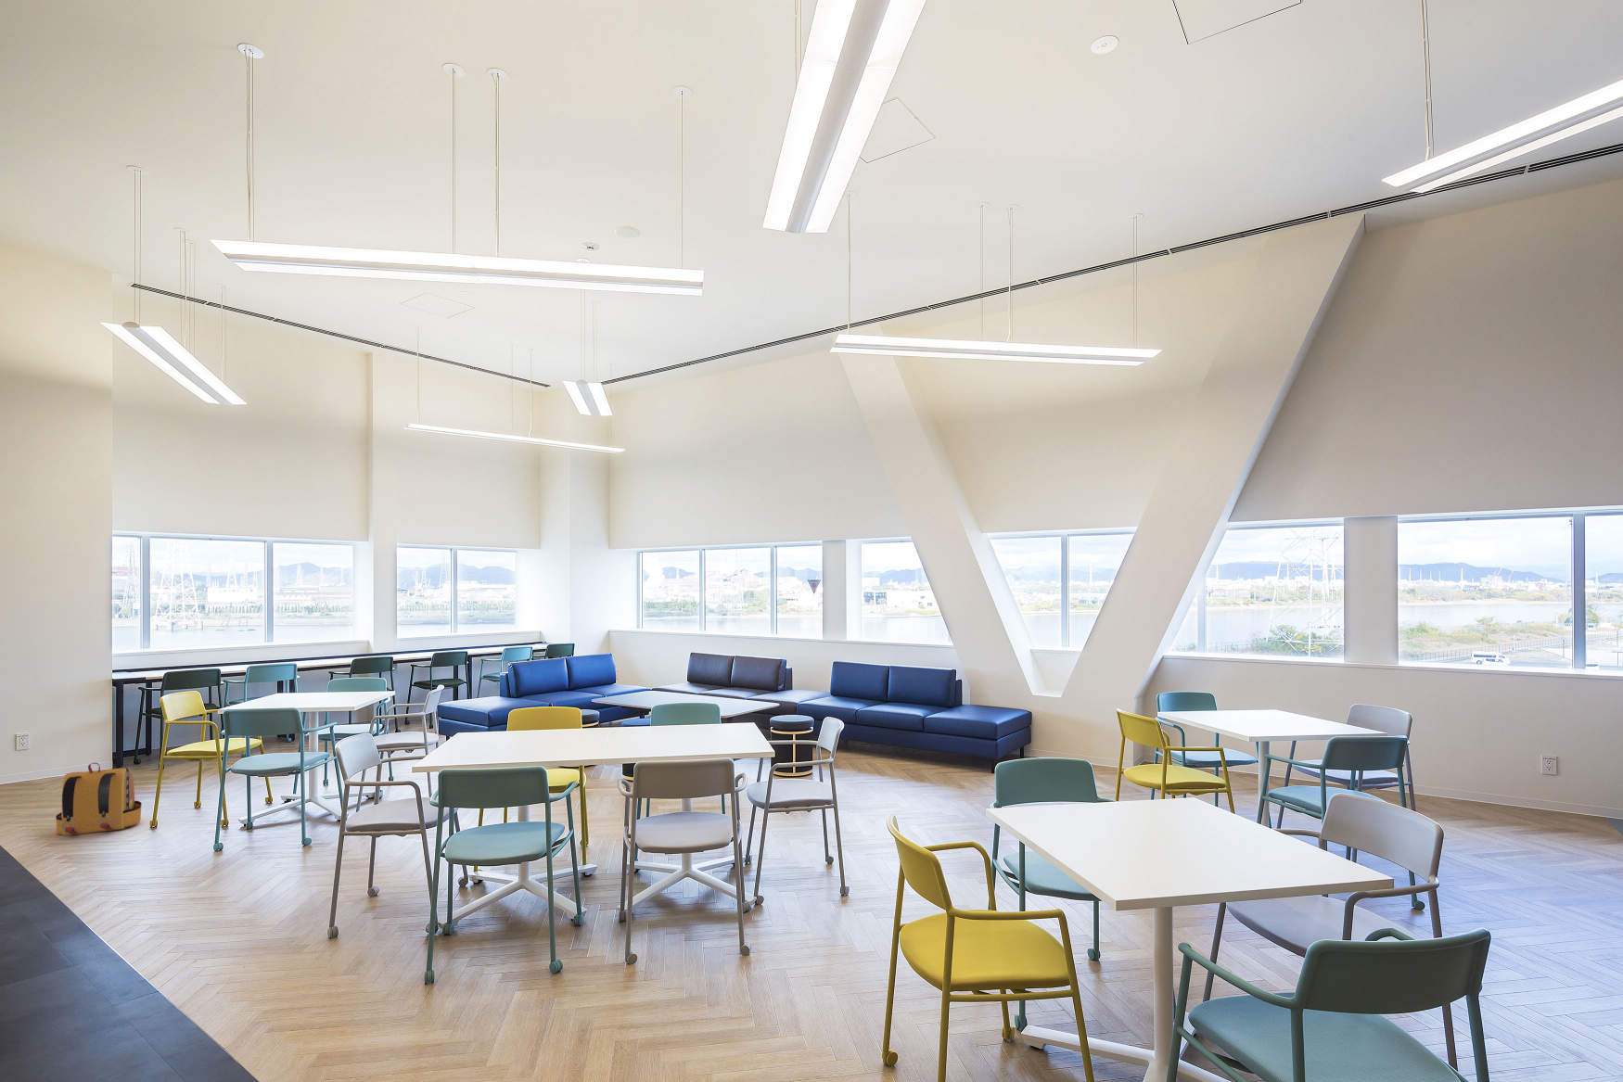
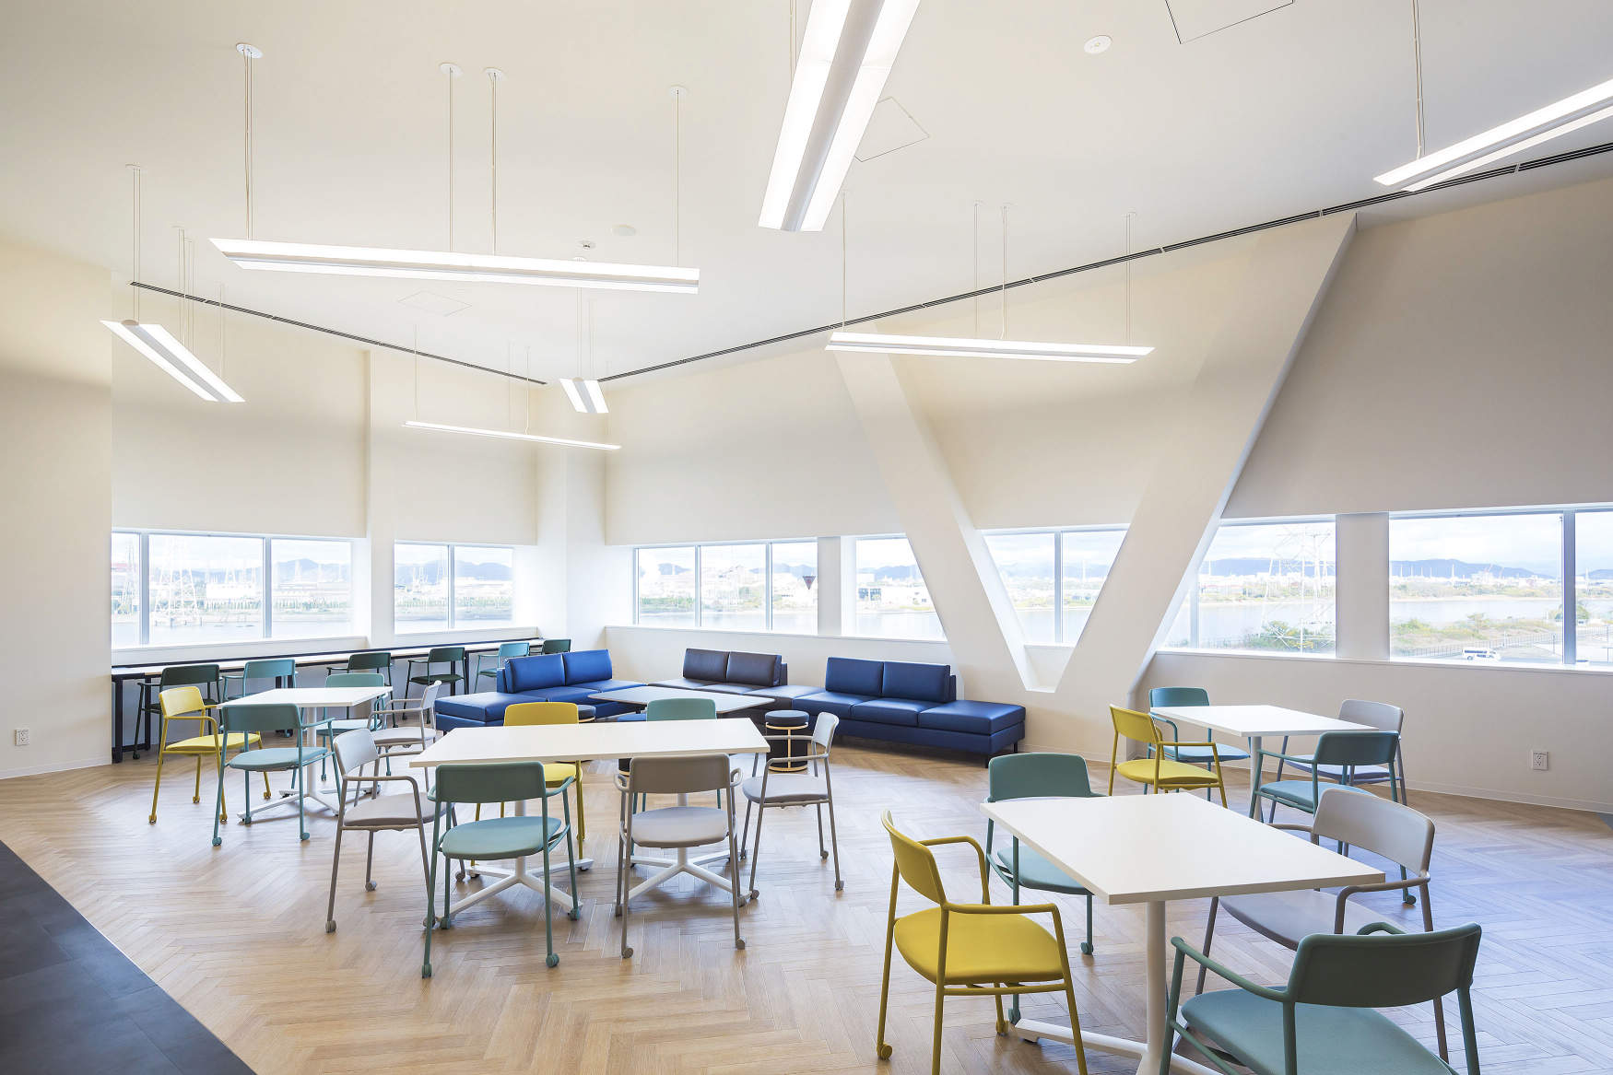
- backpack (98, 795)
